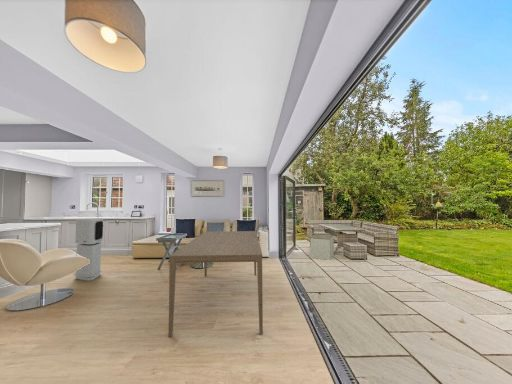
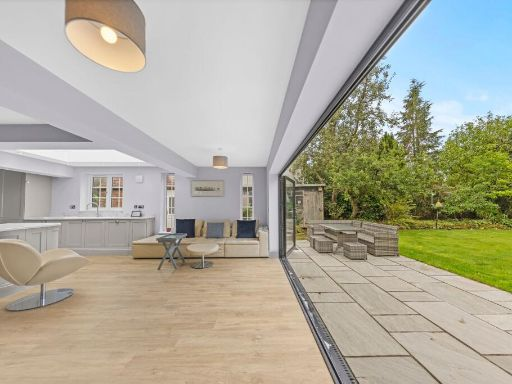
- air purifier (87, 248)
- storage bin (322, 245)
- dining table (225, 261)
